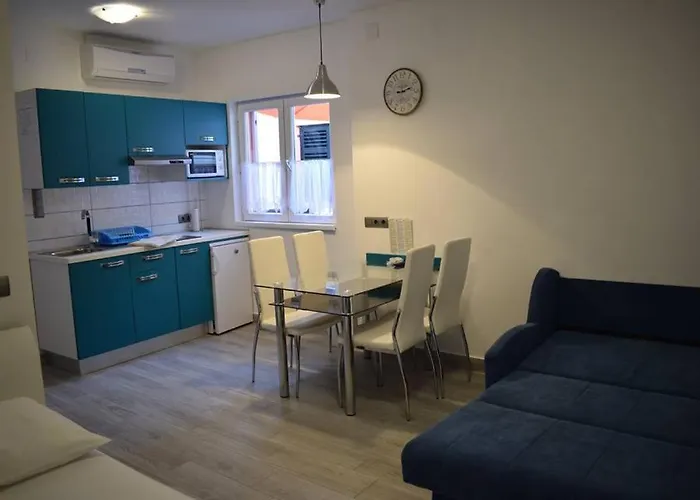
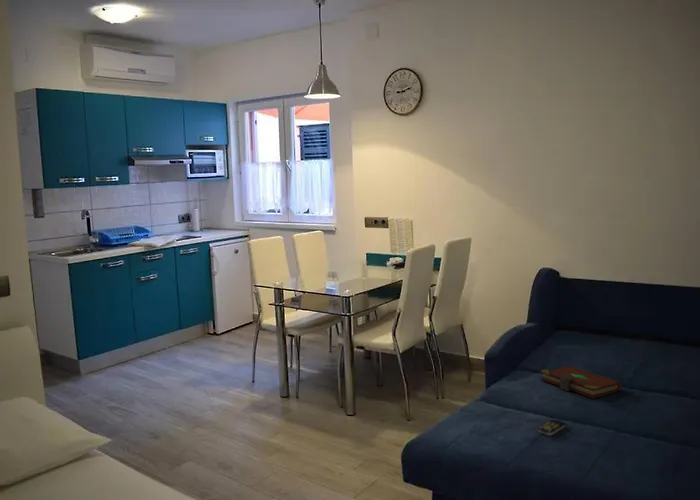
+ remote control (551, 427)
+ book (580, 379)
